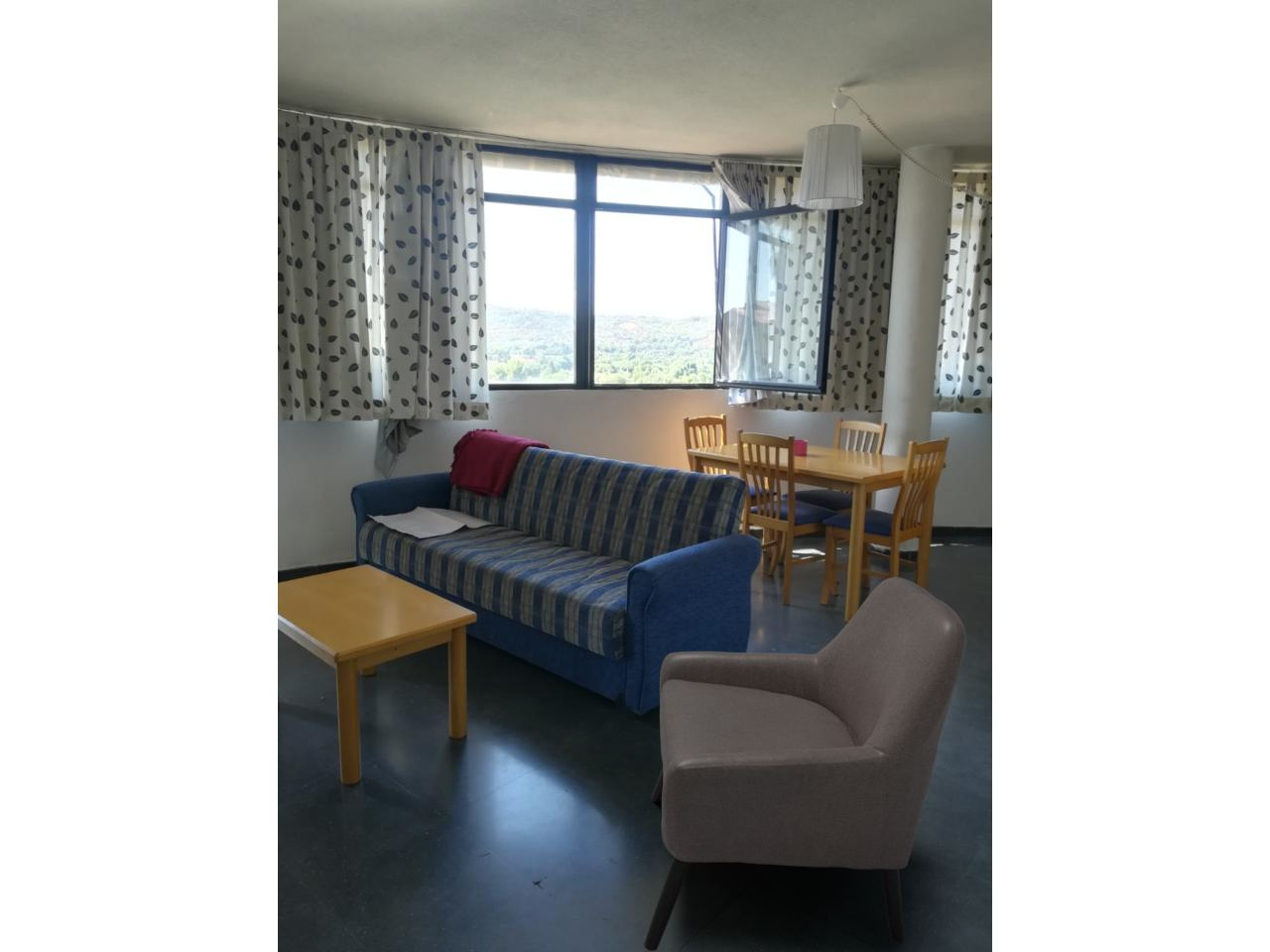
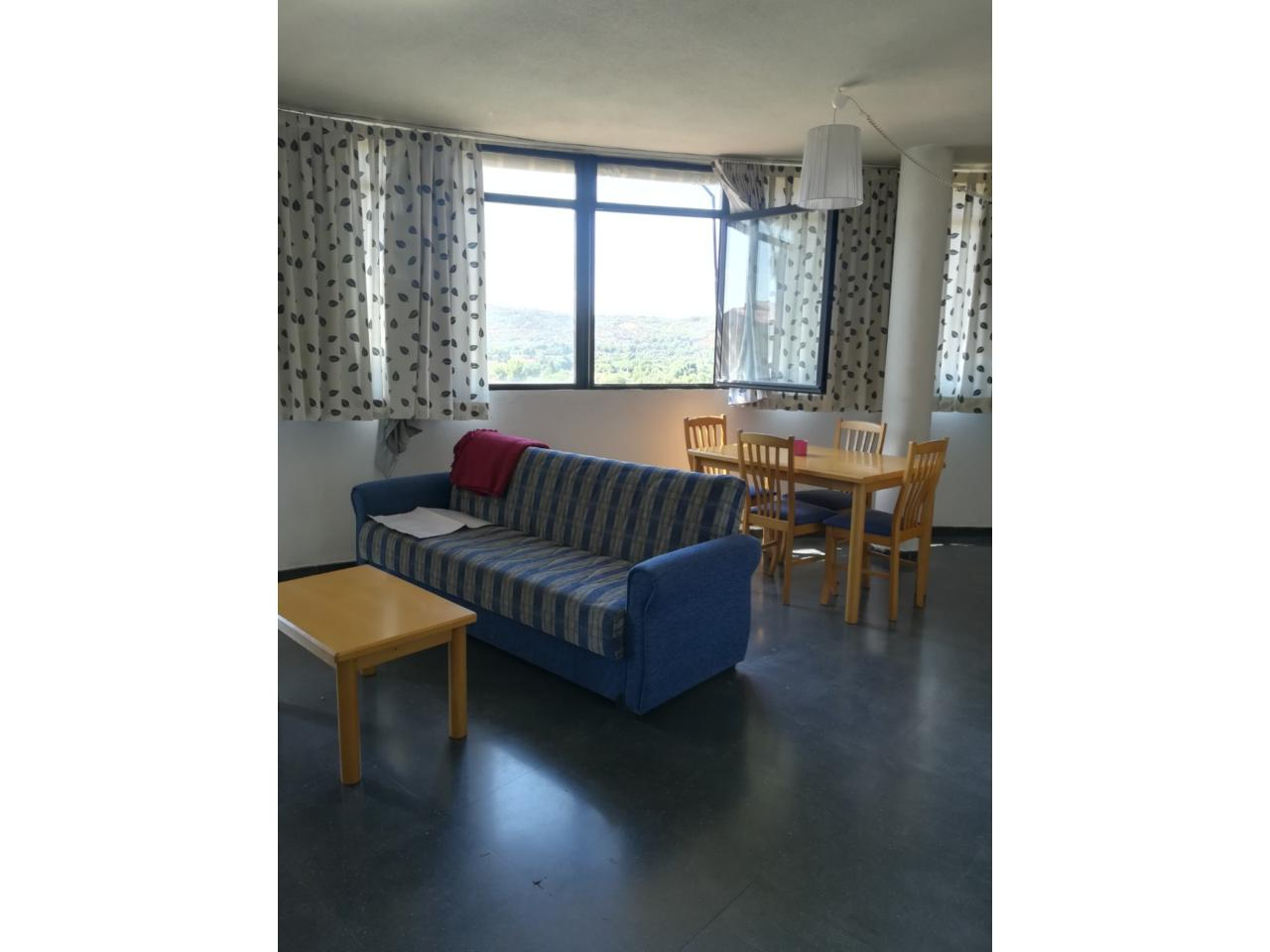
- armchair (785, 738)
